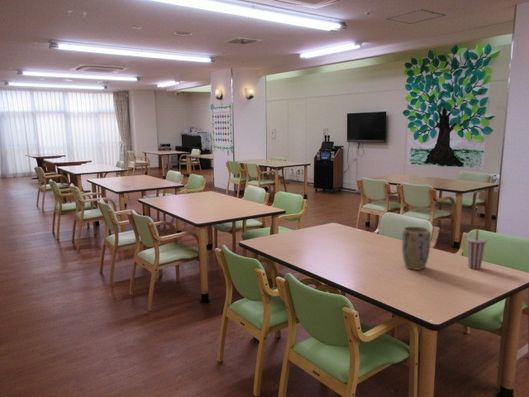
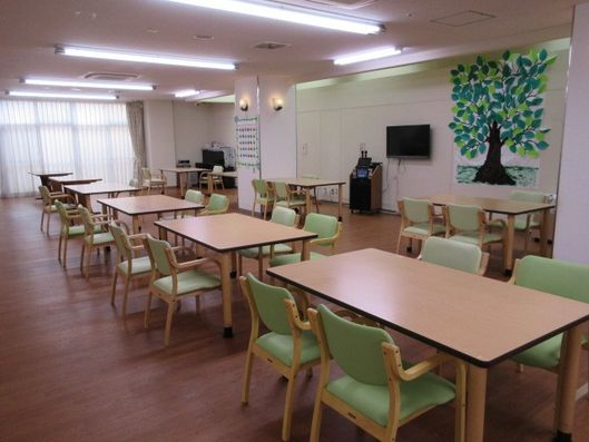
- cup with straw (476, 248)
- plant pot (415, 248)
